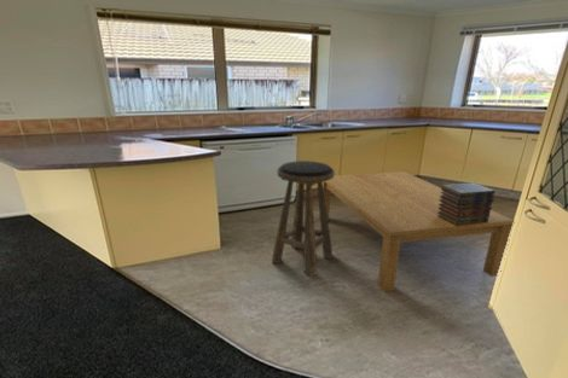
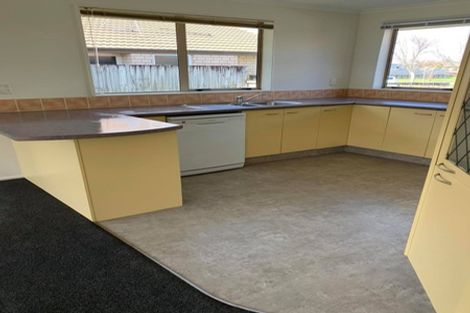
- stool (305, 214)
- coffee table (395, 217)
- book stack (464, 203)
